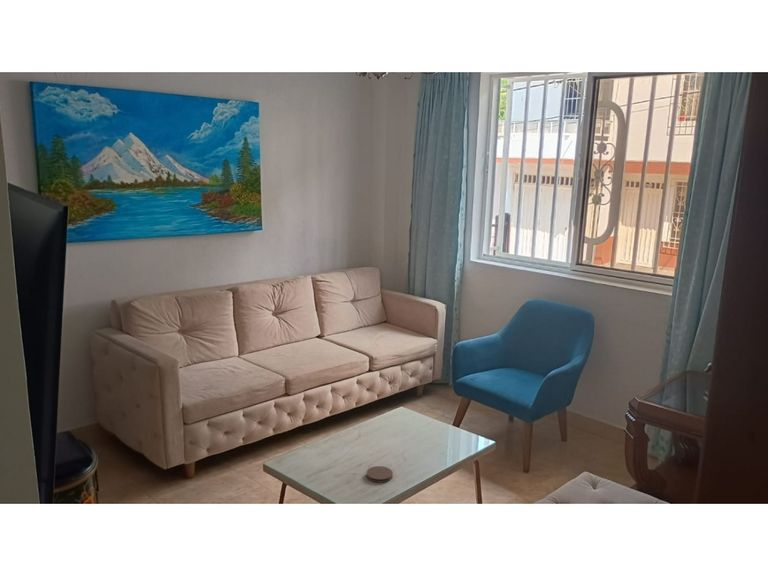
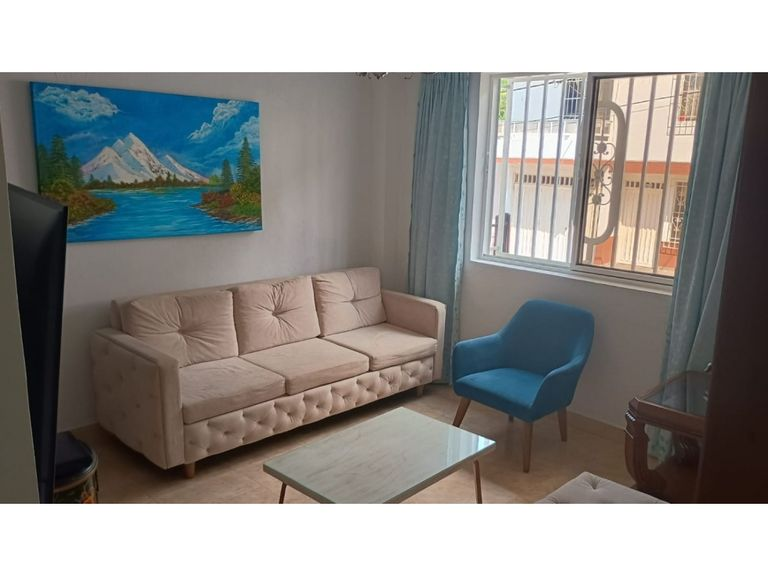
- coaster (379, 474)
